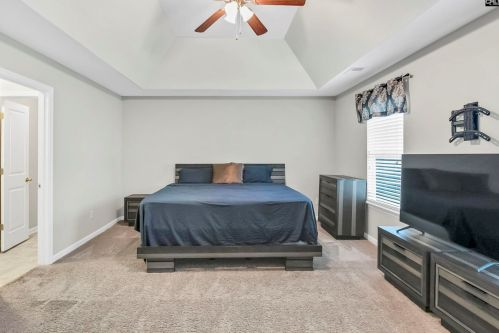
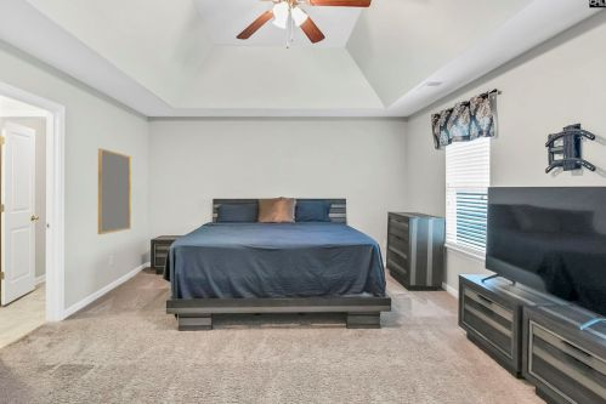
+ home mirror (115, 192)
